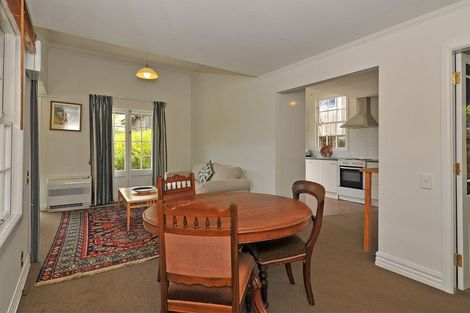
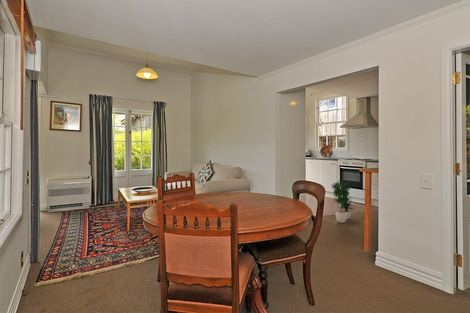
+ potted plant (344, 198)
